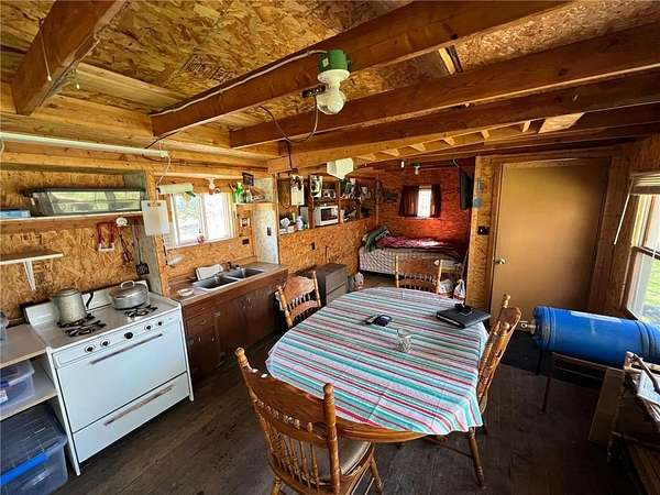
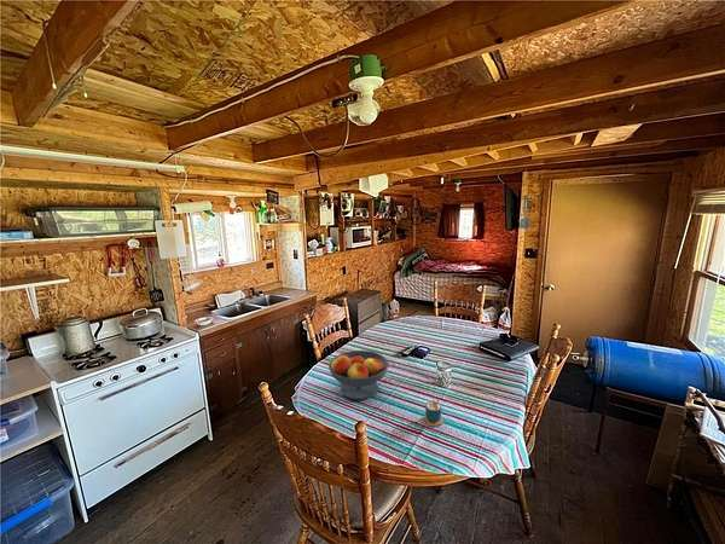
+ cup (433, 407)
+ fruit bowl (359, 371)
